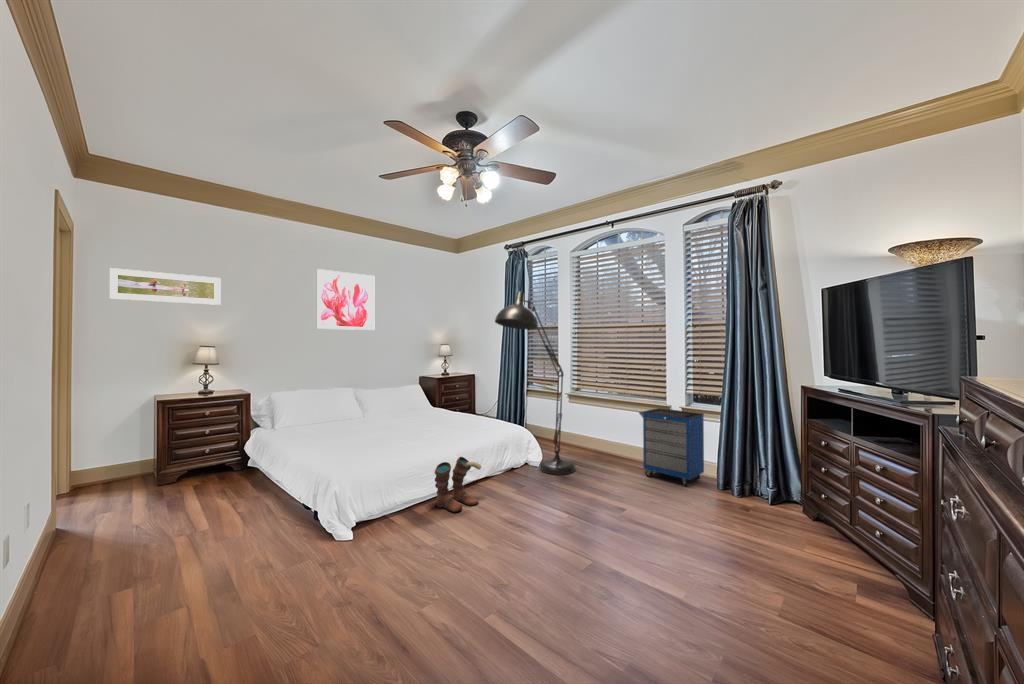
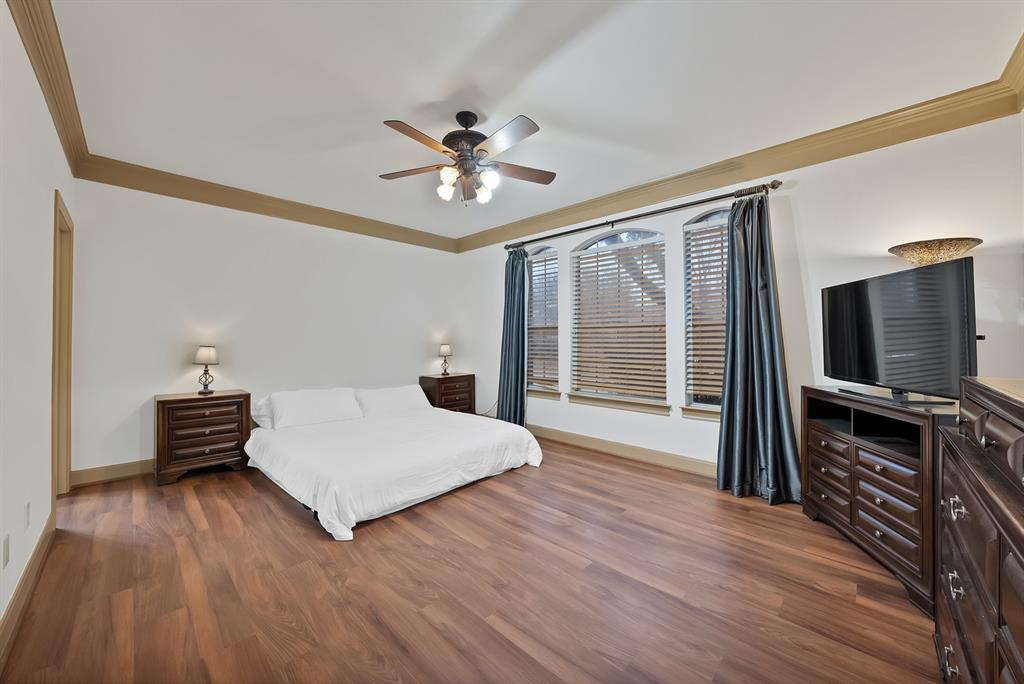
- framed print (169, 287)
- floor lamp (557, 385)
- wall art (347, 301)
- boots (459, 481)
- cabinet (670, 445)
